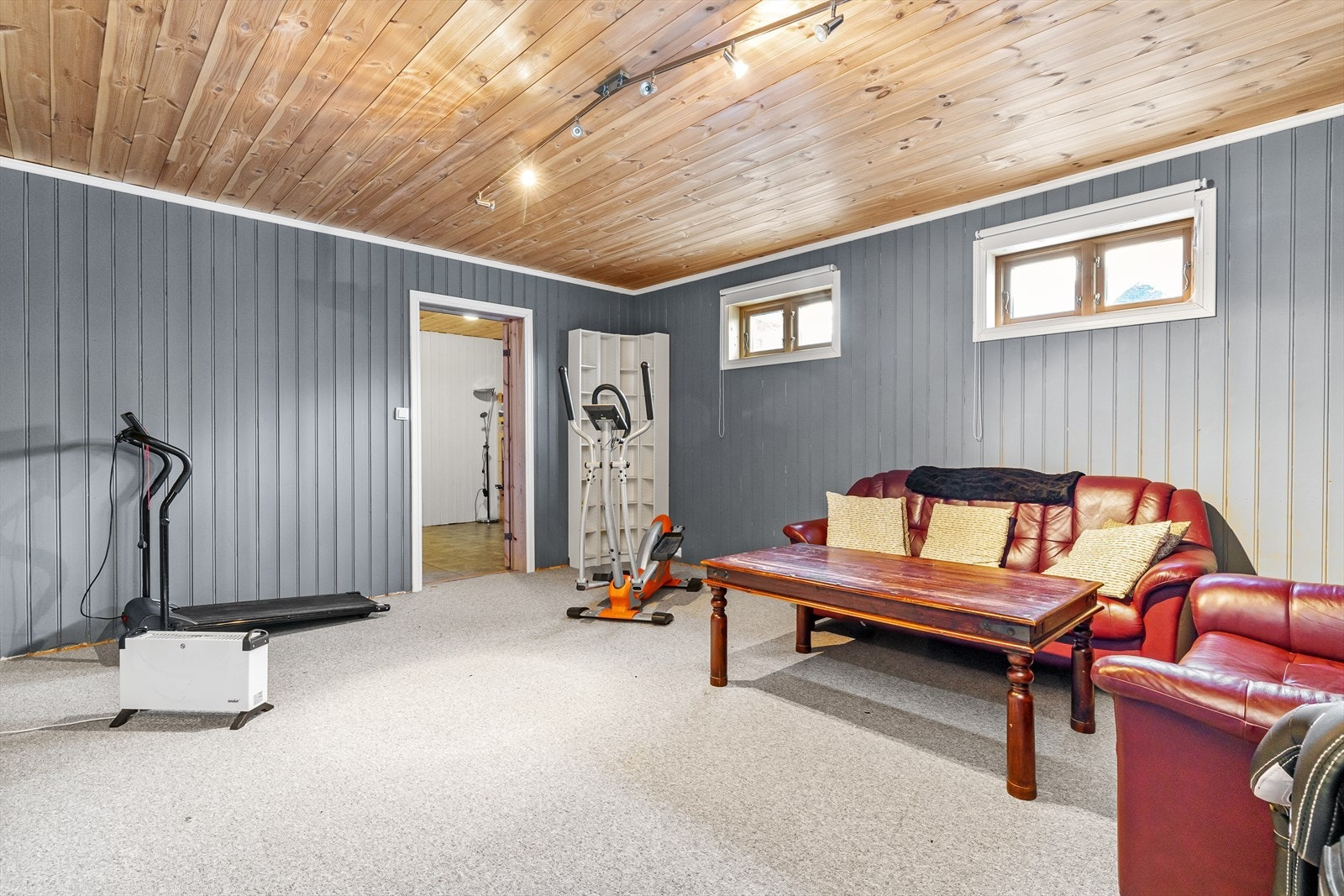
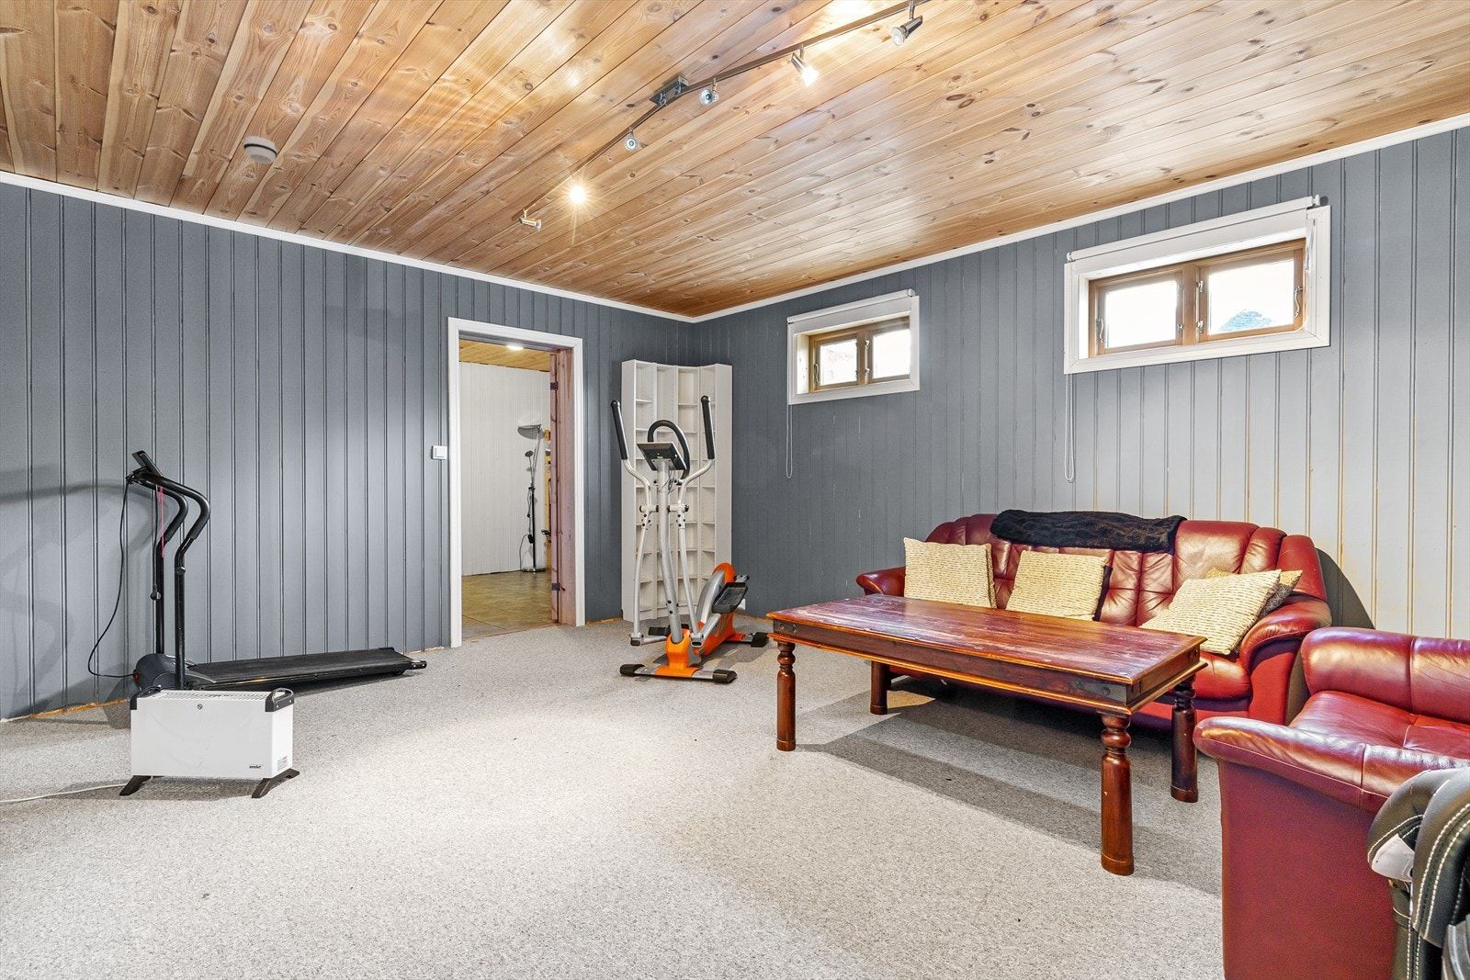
+ smoke detector (260, 150)
